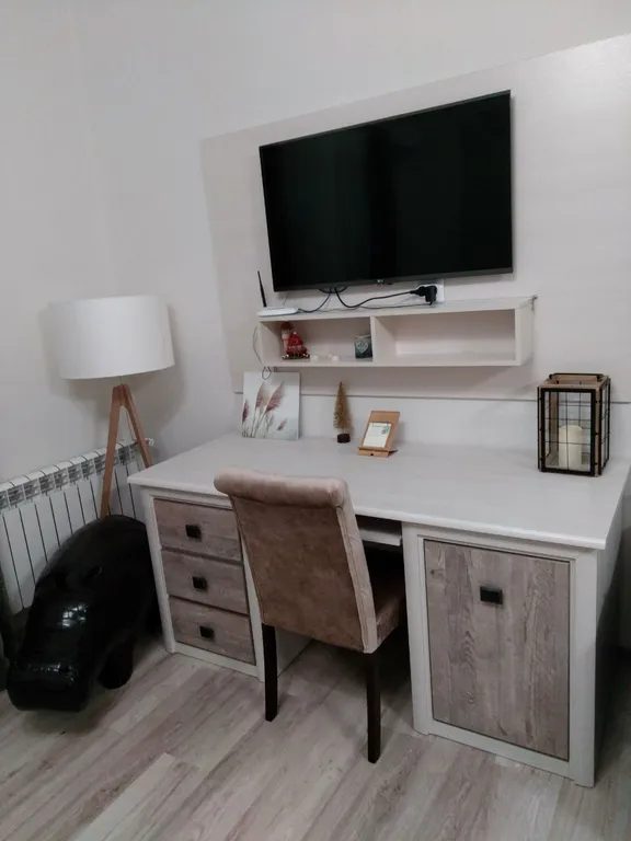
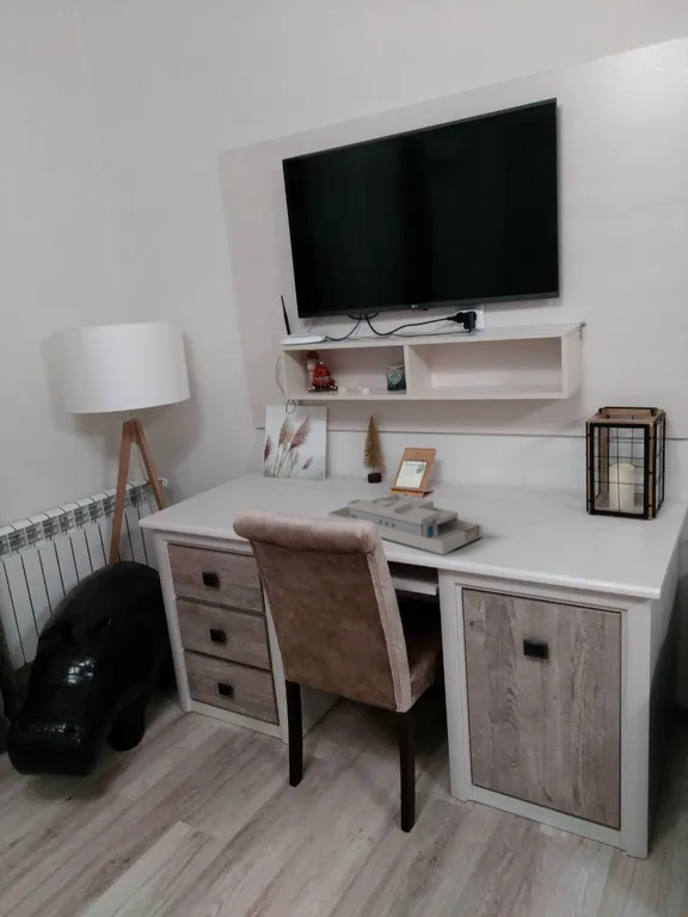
+ desk organizer (399, 515)
